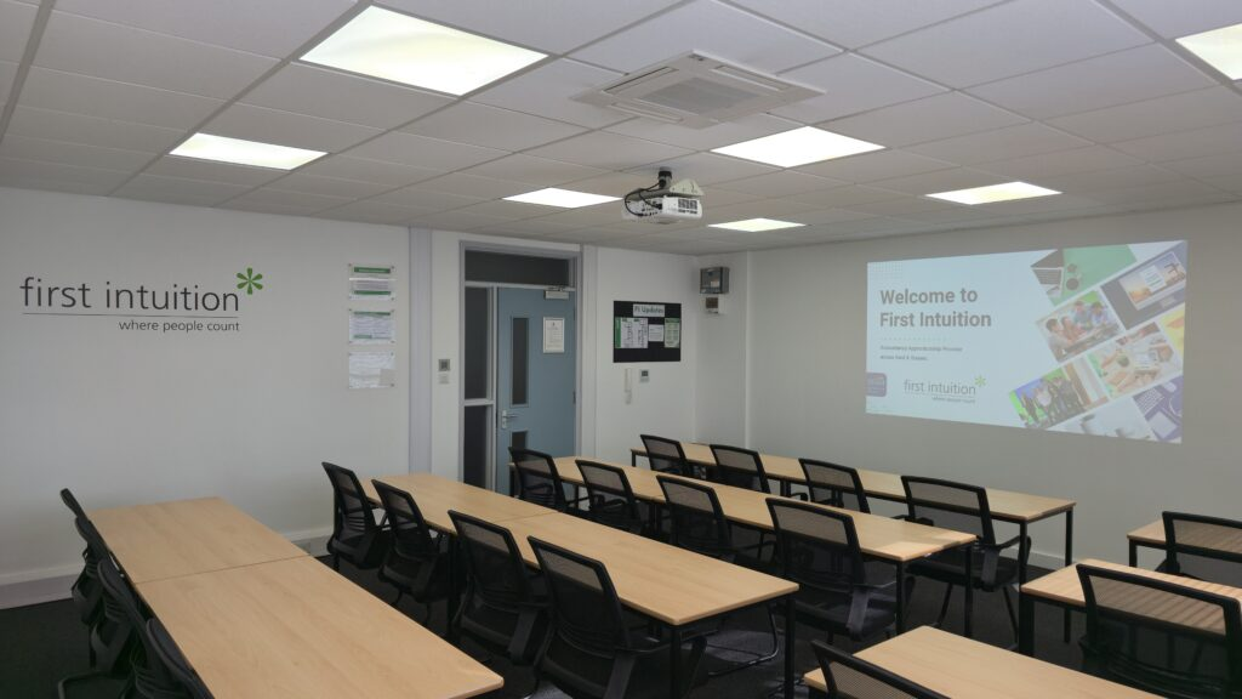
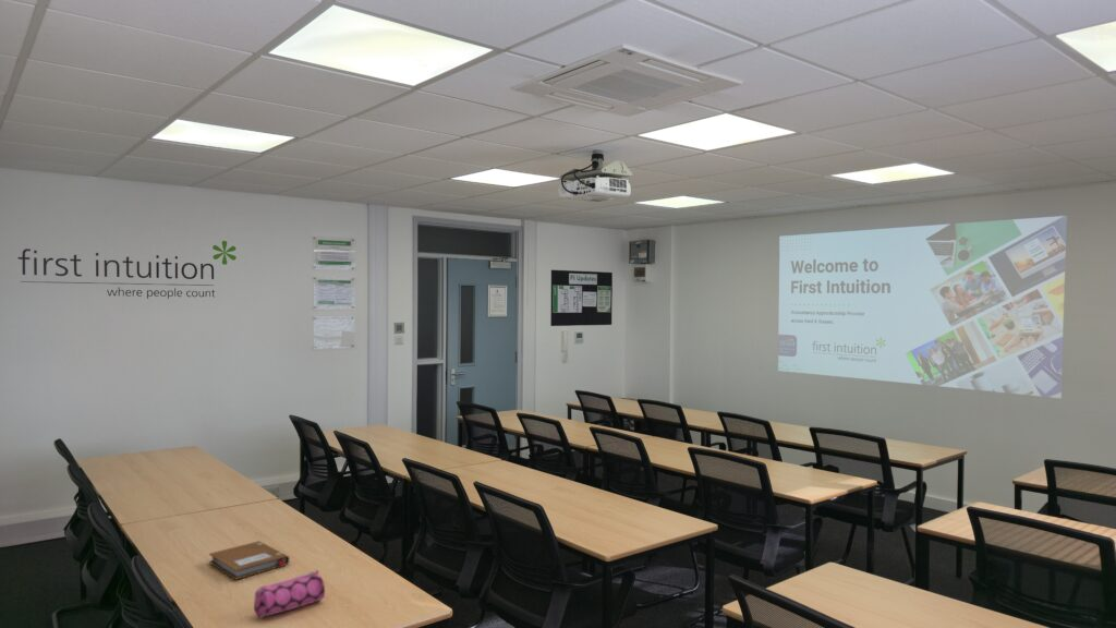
+ notebook (250, 558)
+ pencil case (289, 592)
